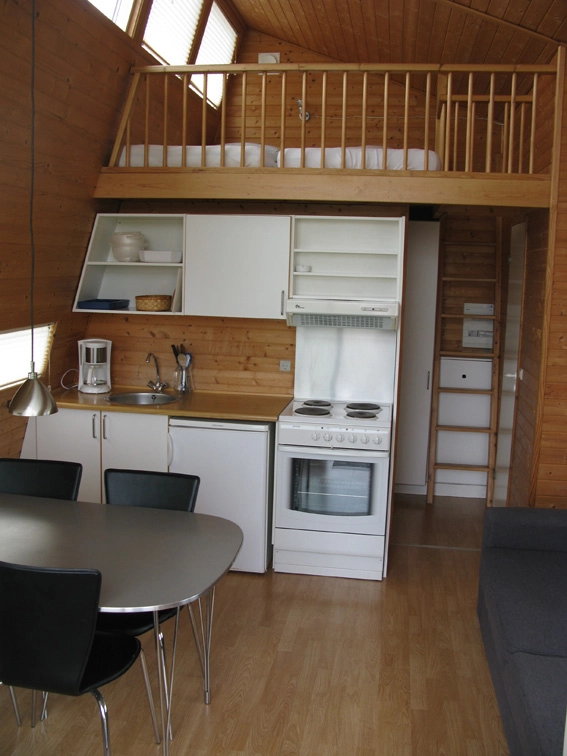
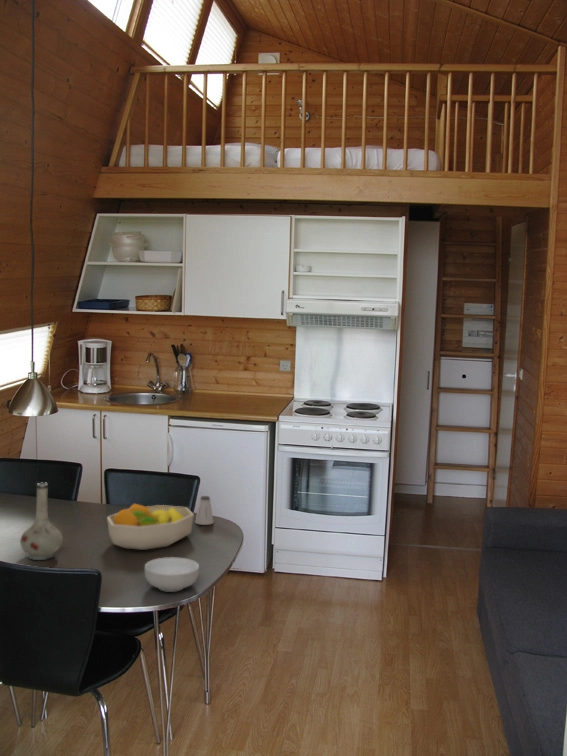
+ vase (41, 520)
+ cereal bowl (171, 576)
+ fruit bowl (150, 522)
+ saltshaker (204, 509)
